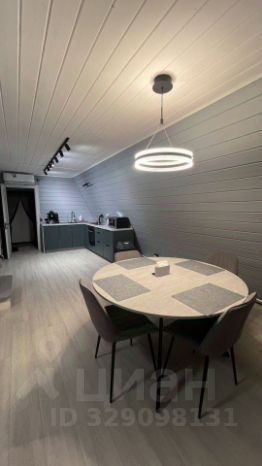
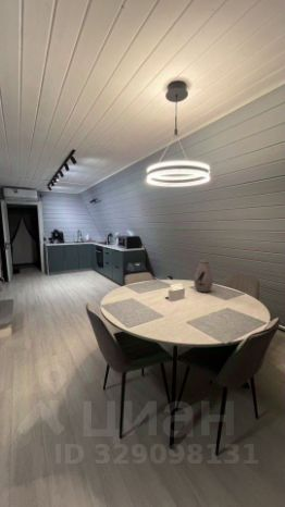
+ vase (203, 275)
